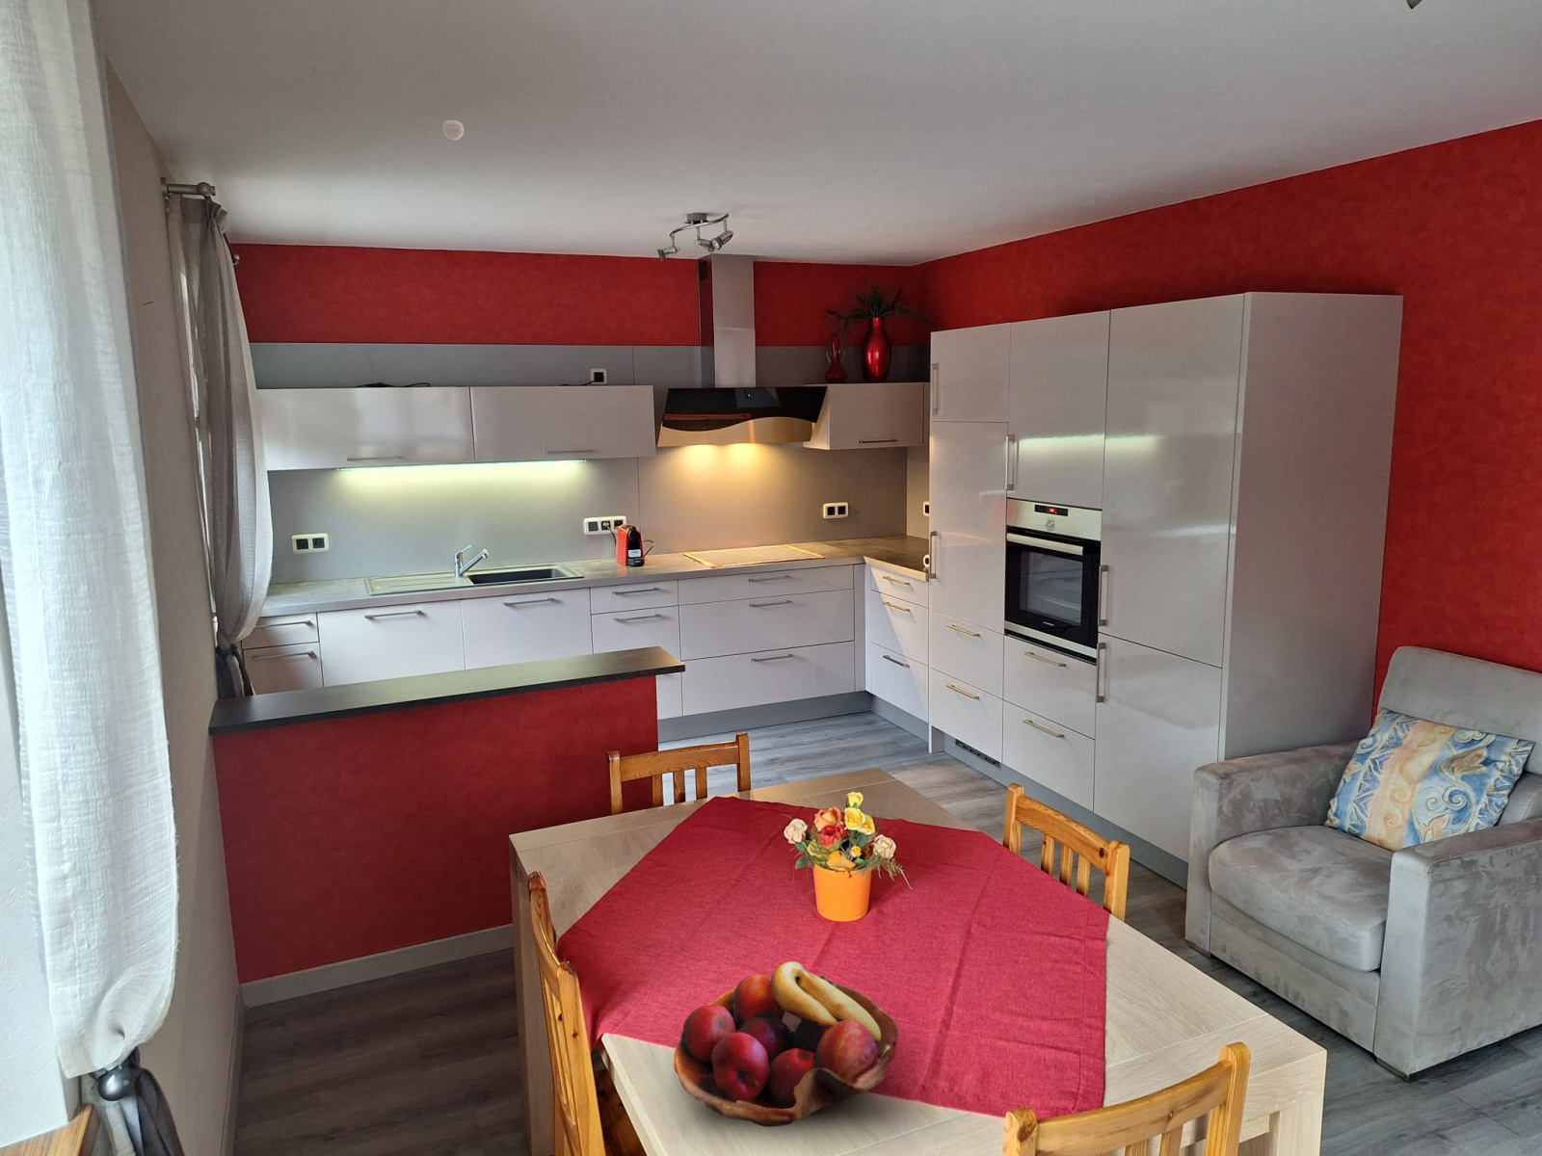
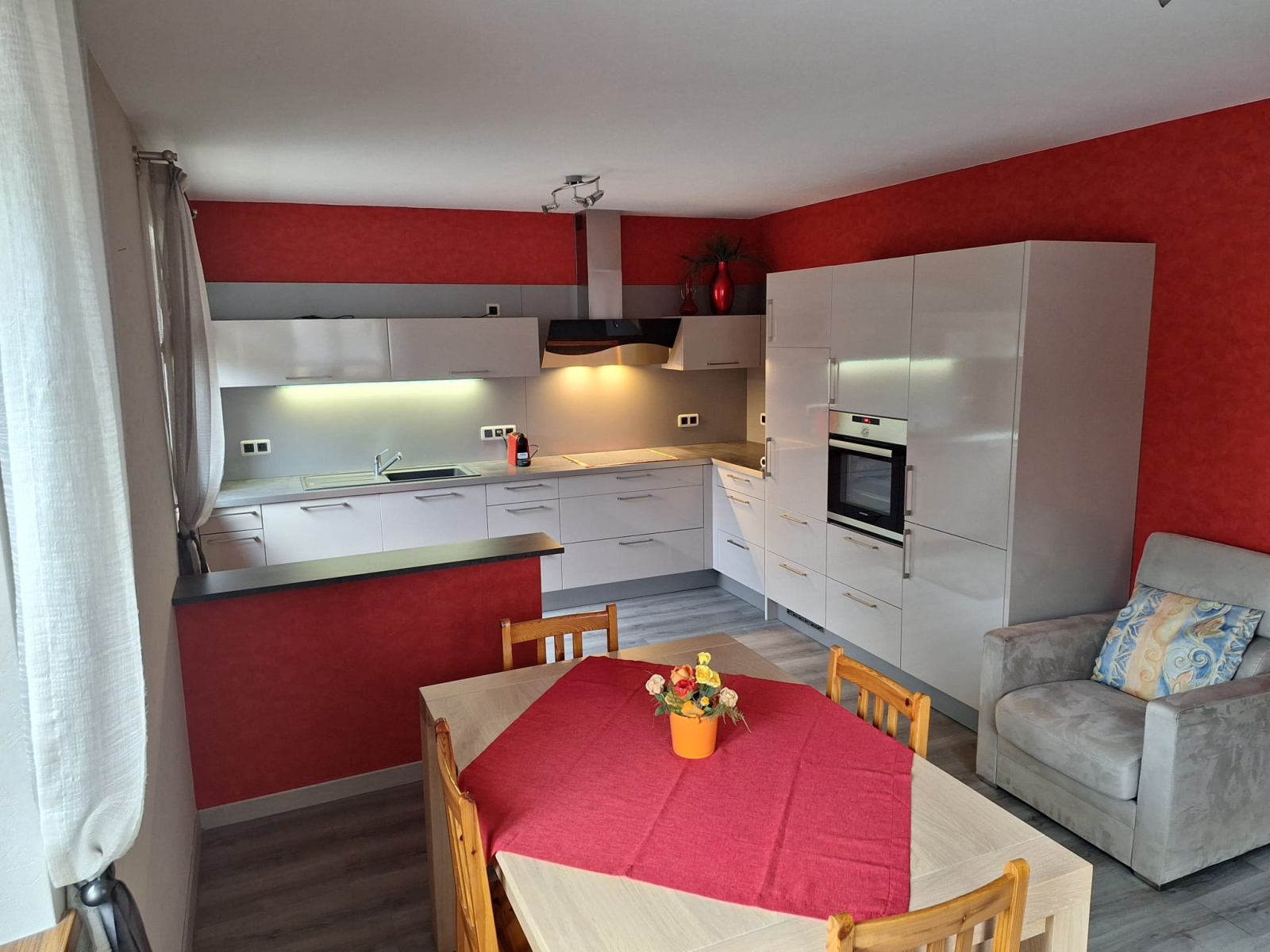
- fruit basket (787, 1033)
- smoke detector (453, 131)
